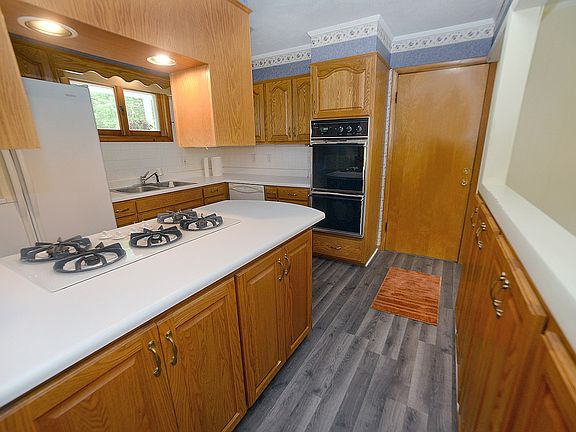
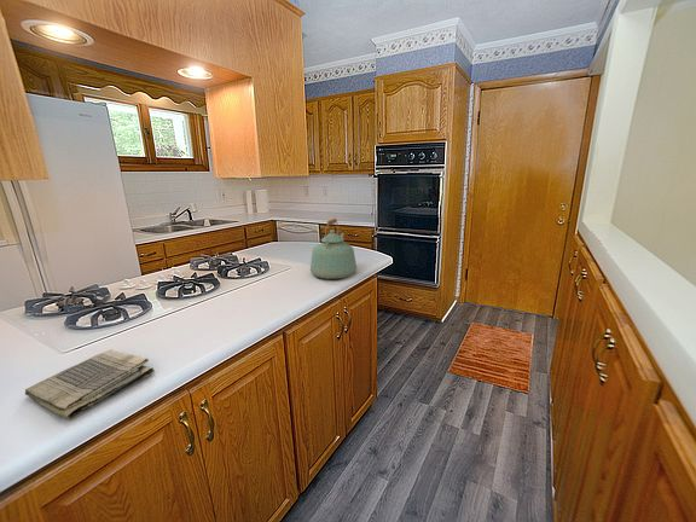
+ dish towel (93, 377)
+ kettle (334, 245)
